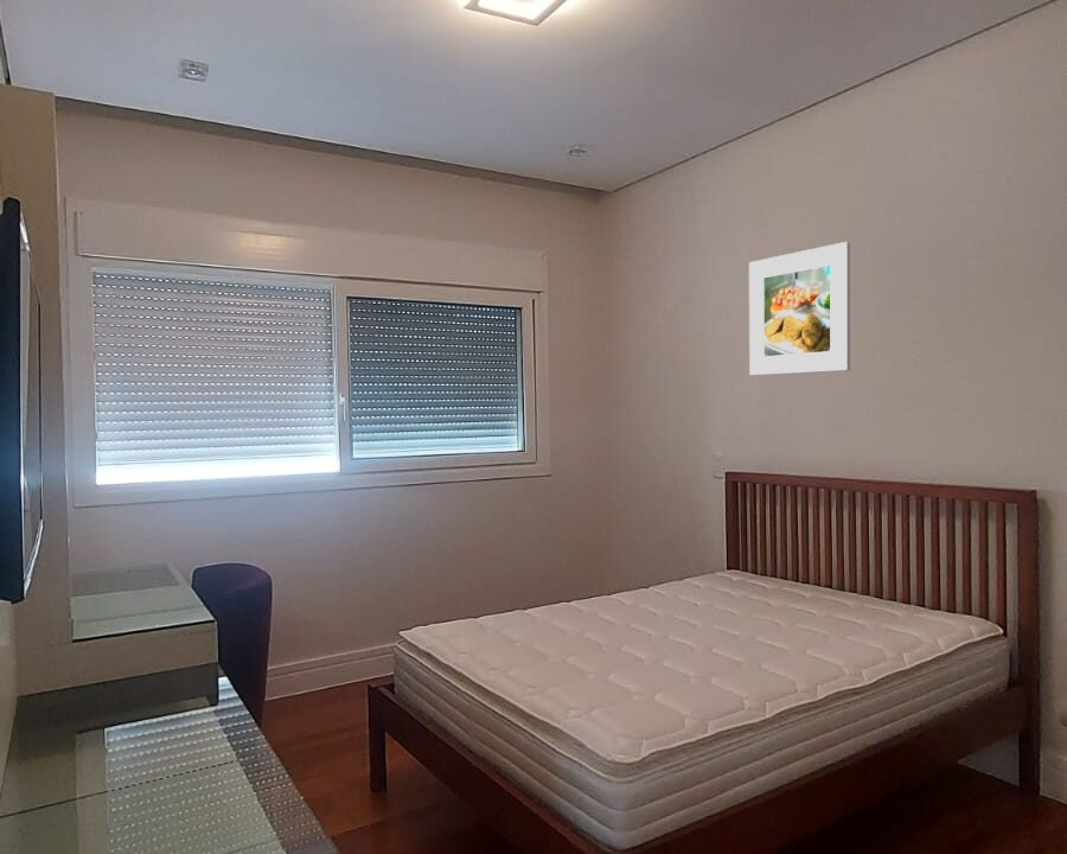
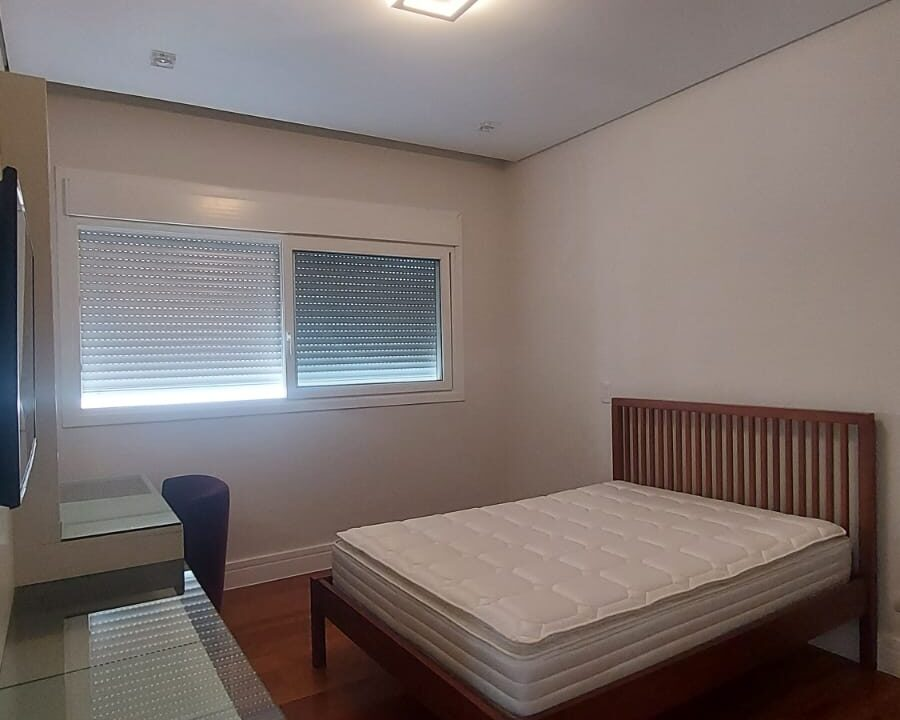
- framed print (796, 312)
